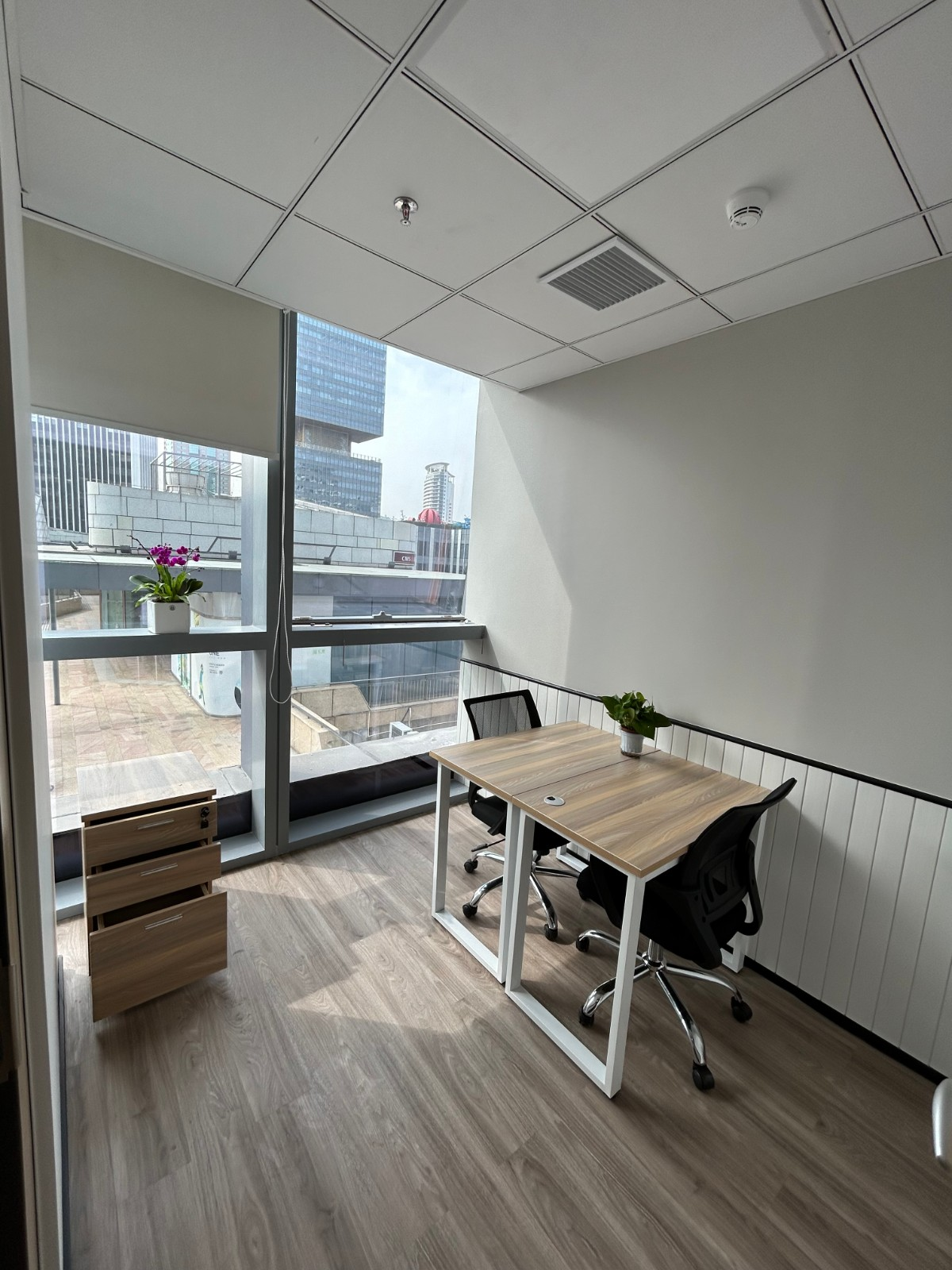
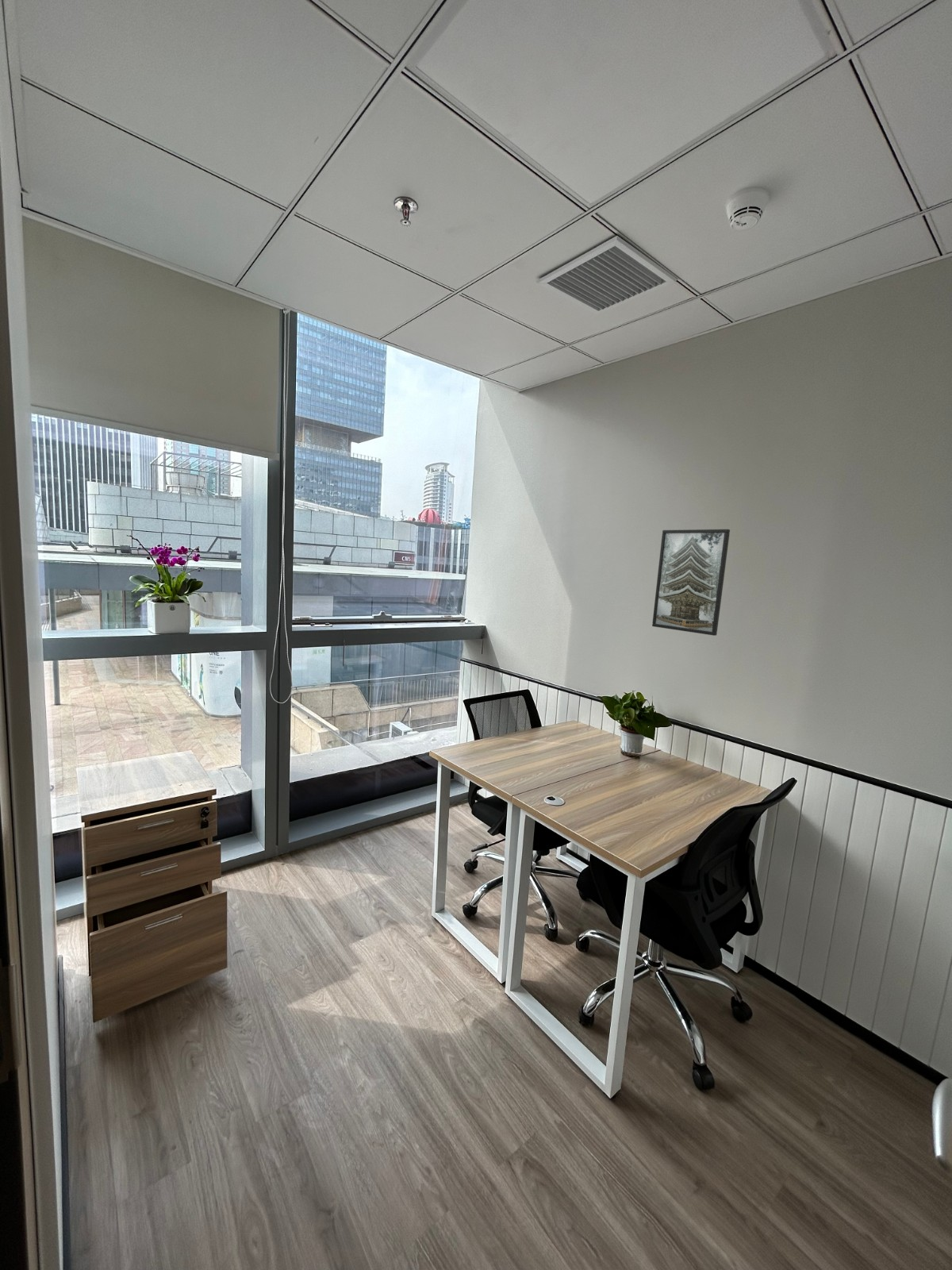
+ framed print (689, 580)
